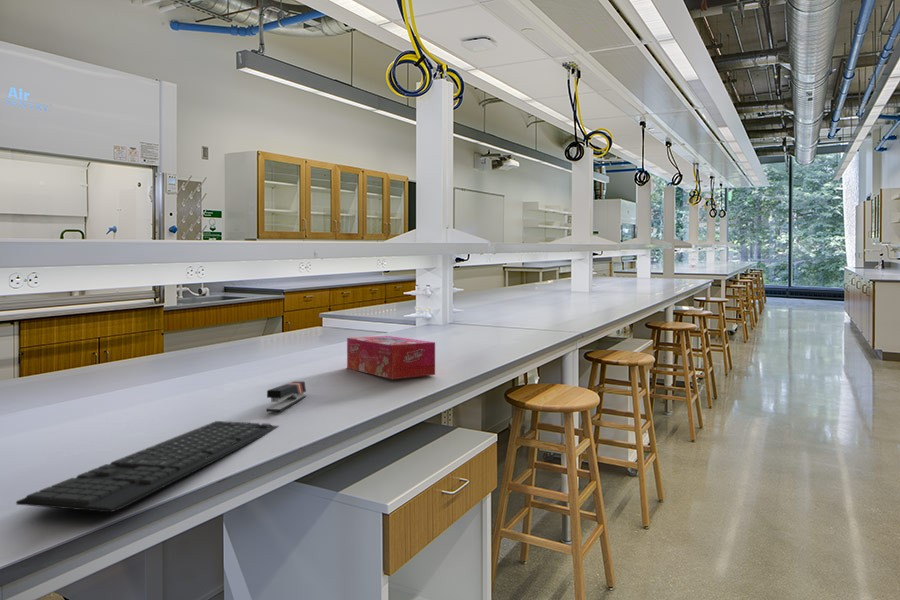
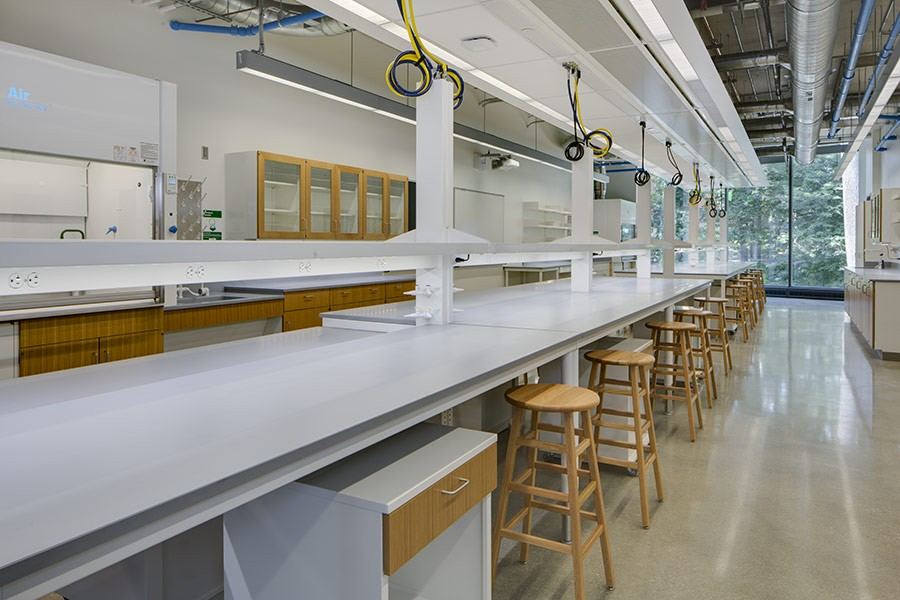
- keyboard (175, 457)
- stapler (287, 394)
- tissue box (389, 355)
